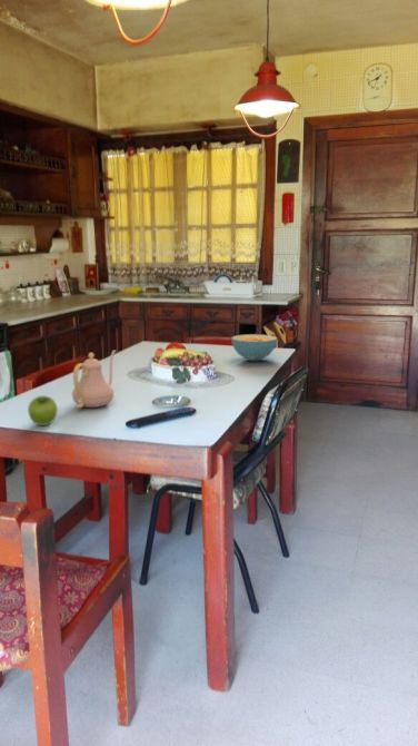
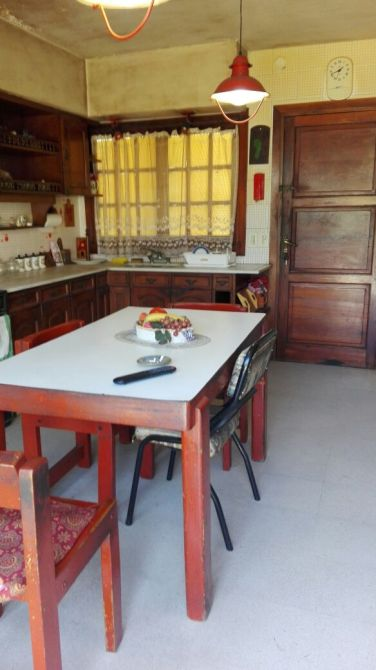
- cereal bowl (253, 349)
- fruit (42, 410)
- teapot (97, 376)
